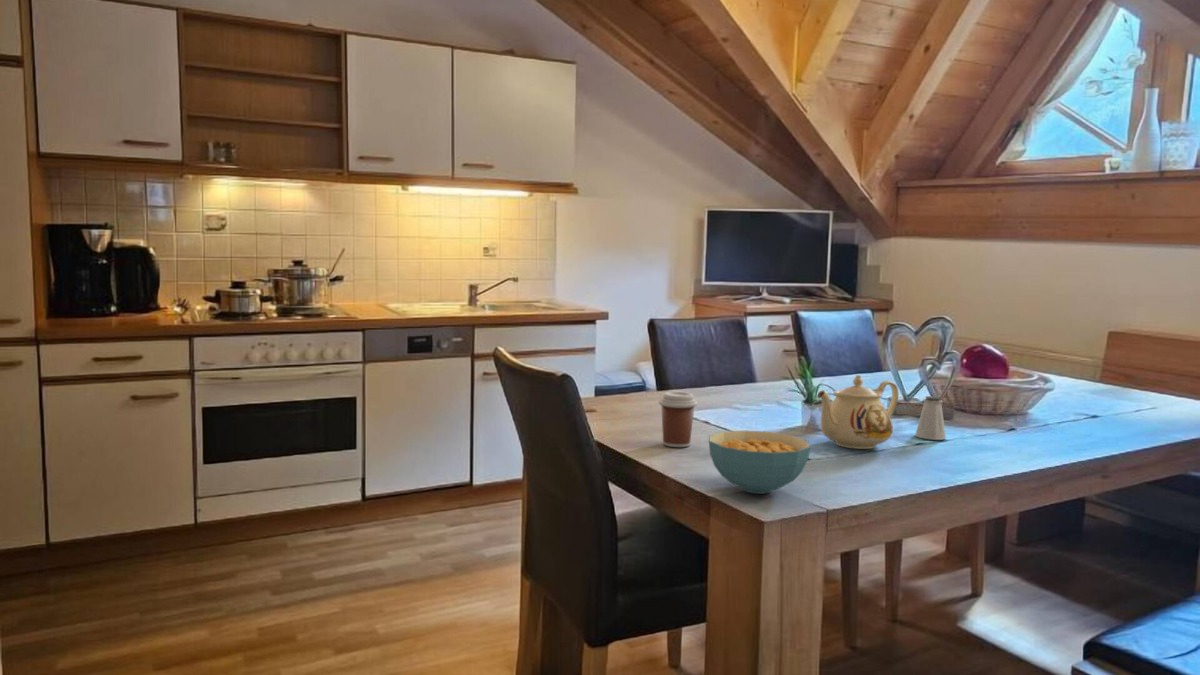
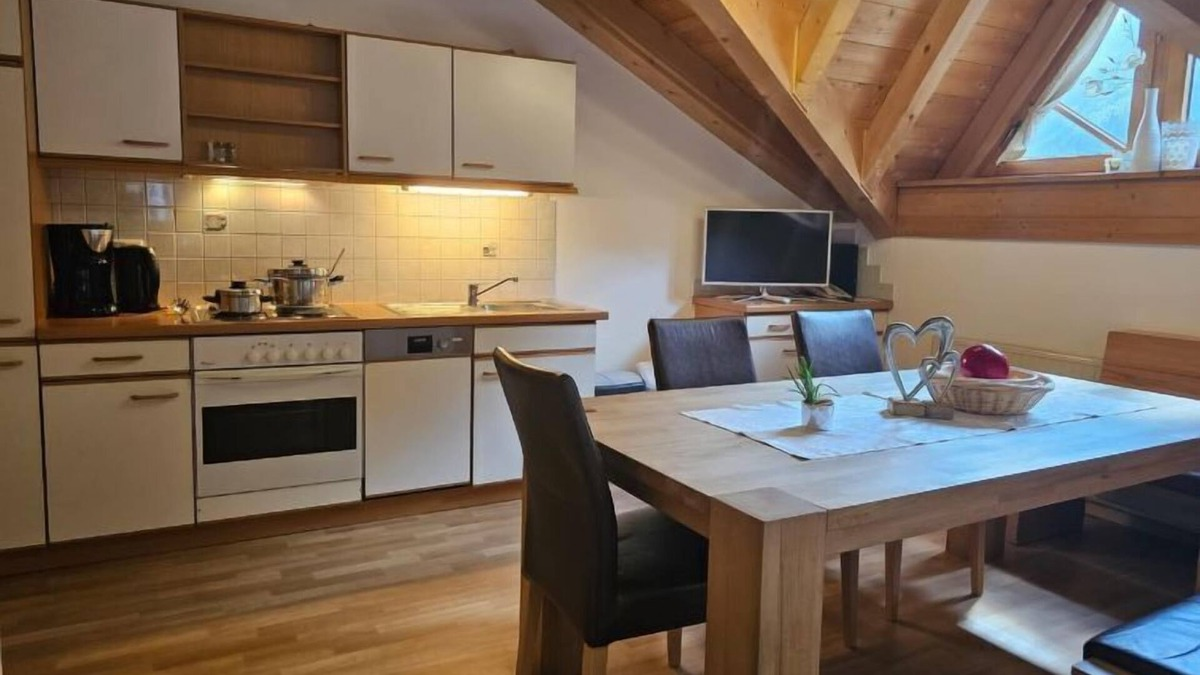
- cereal bowl (757, 465)
- coffee cup (677, 419)
- saltshaker (931, 416)
- teapot (857, 410)
